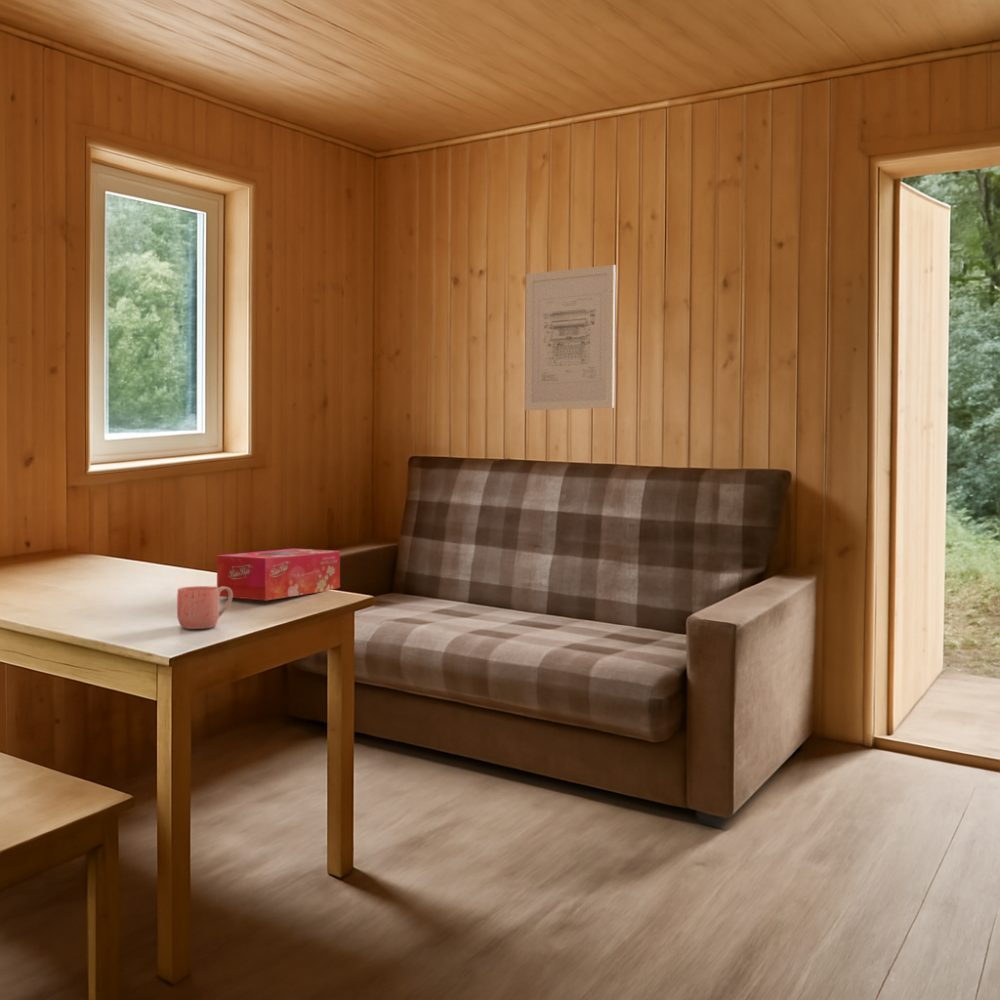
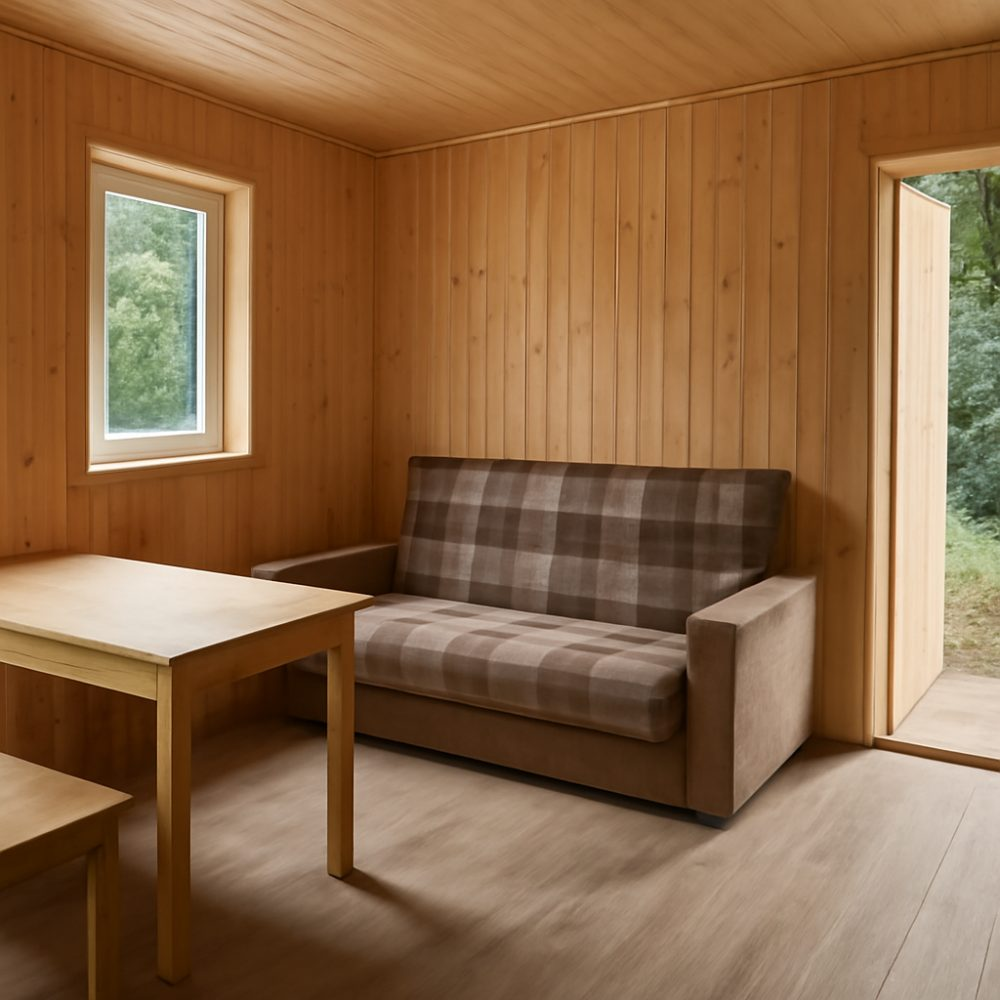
- mug (205, 606)
- wall art (569, 339)
- tissue box (280, 572)
